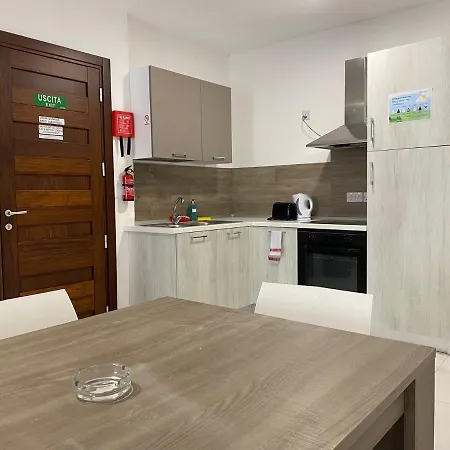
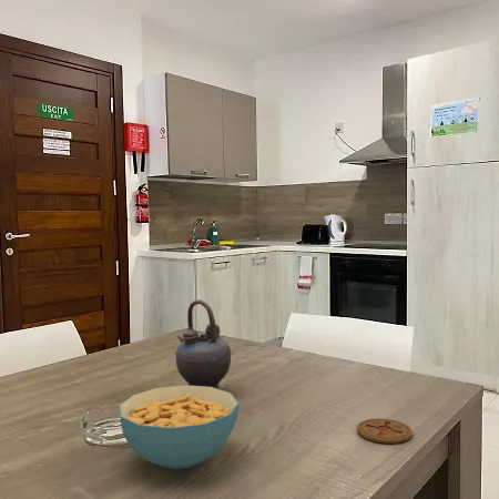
+ cereal bowl (179, 432)
+ coaster (384, 430)
+ teapot (198, 346)
